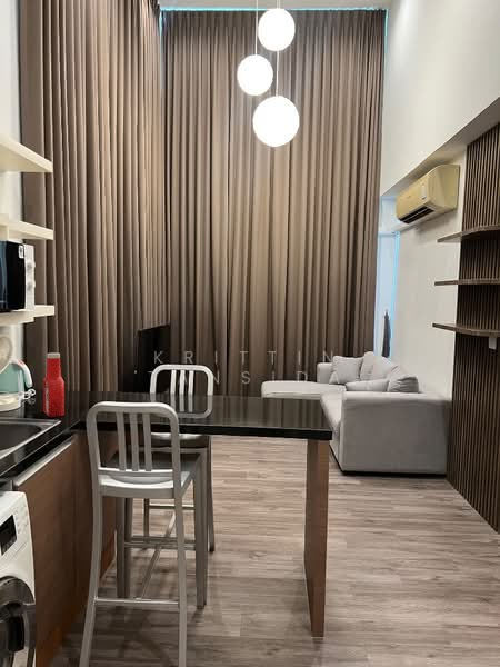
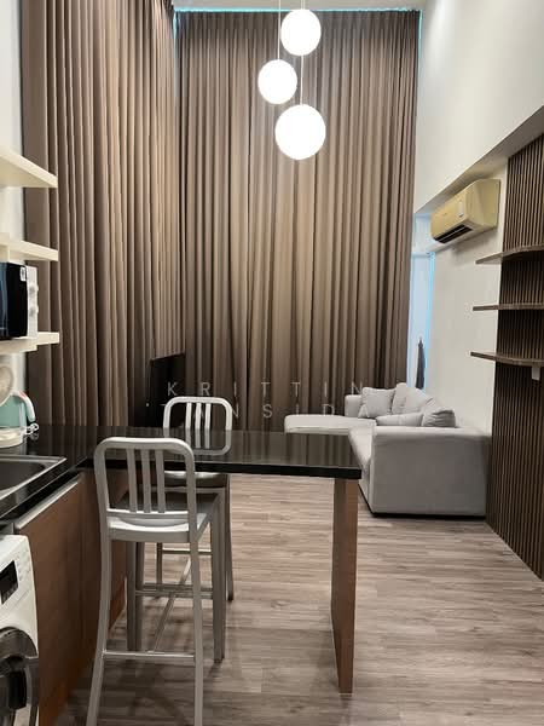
- soap bottle (53, 382)
